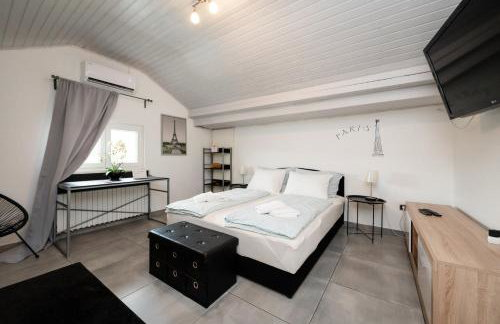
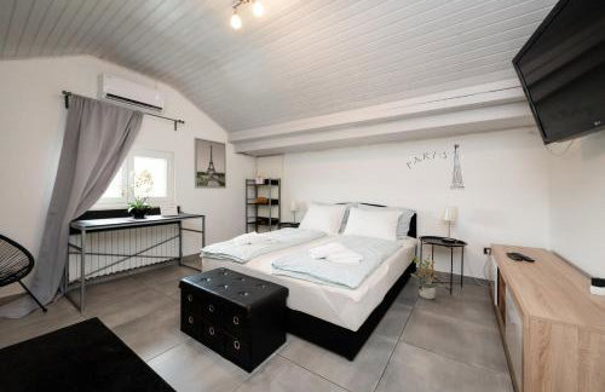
+ potted plant (425, 275)
